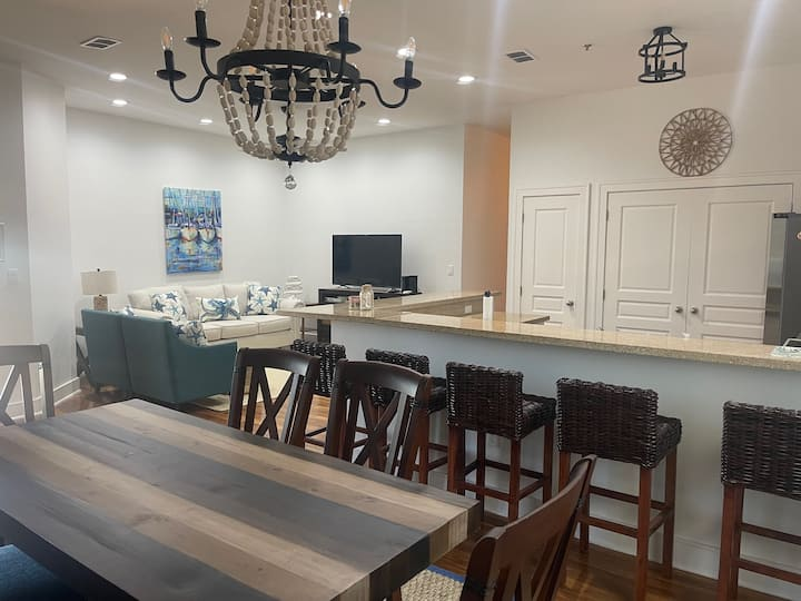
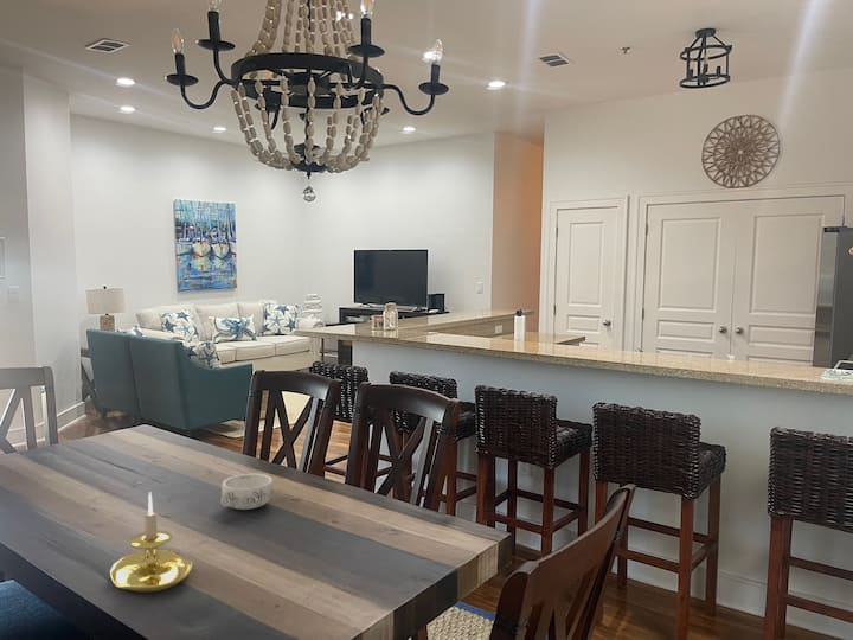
+ decorative bowl (244, 493)
+ candle holder (154, 536)
